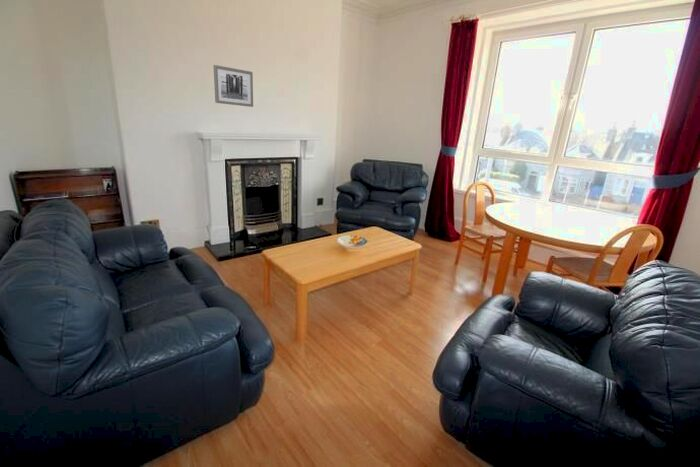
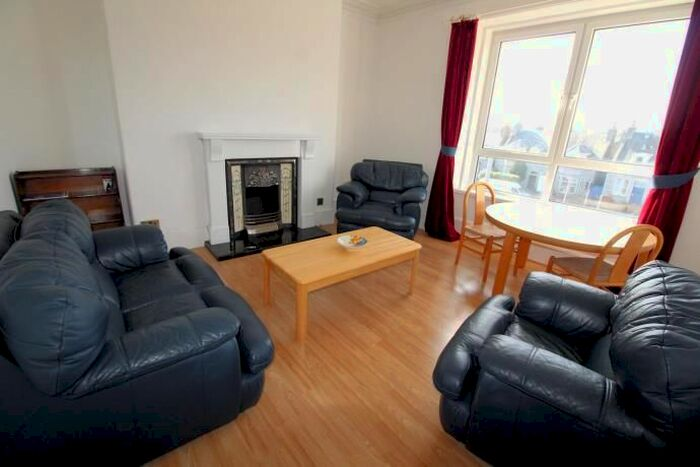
- wall art (234, 87)
